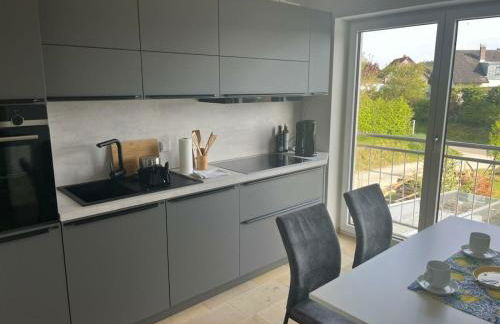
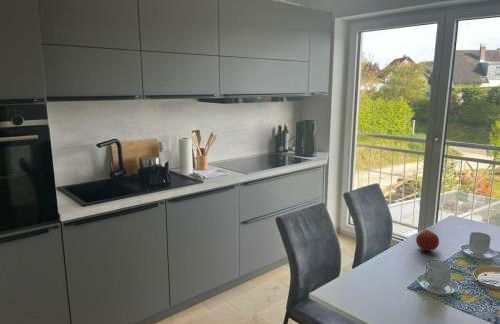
+ fruit (427, 240)
